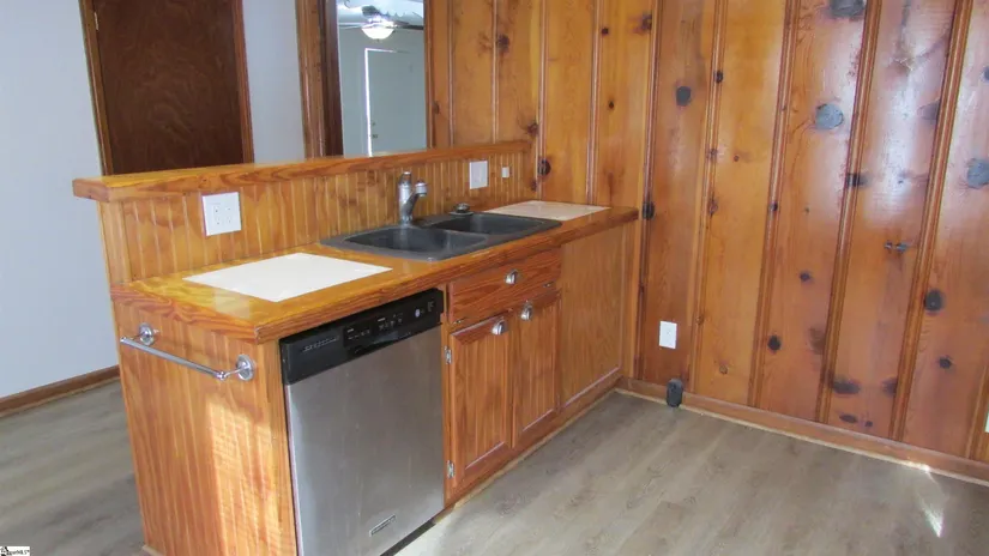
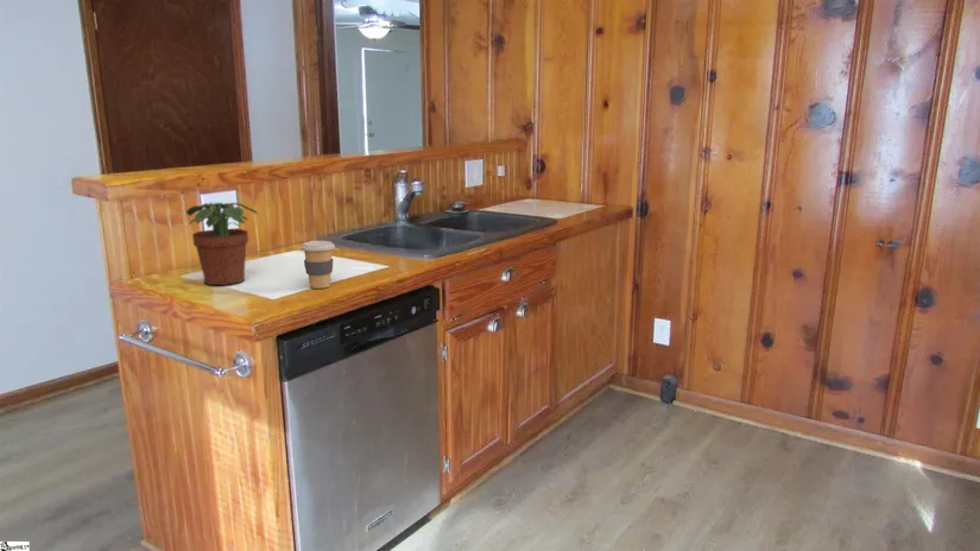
+ potted plant (223, 242)
+ coffee cup (318, 264)
